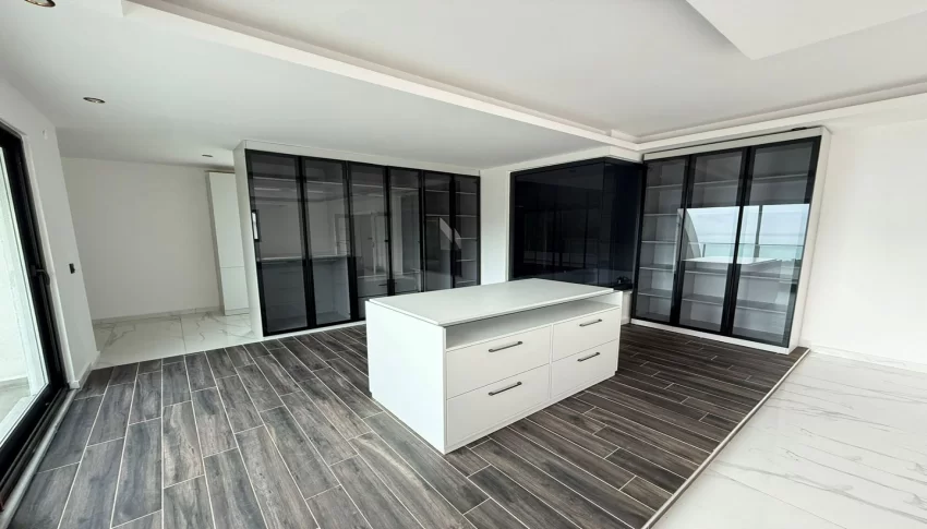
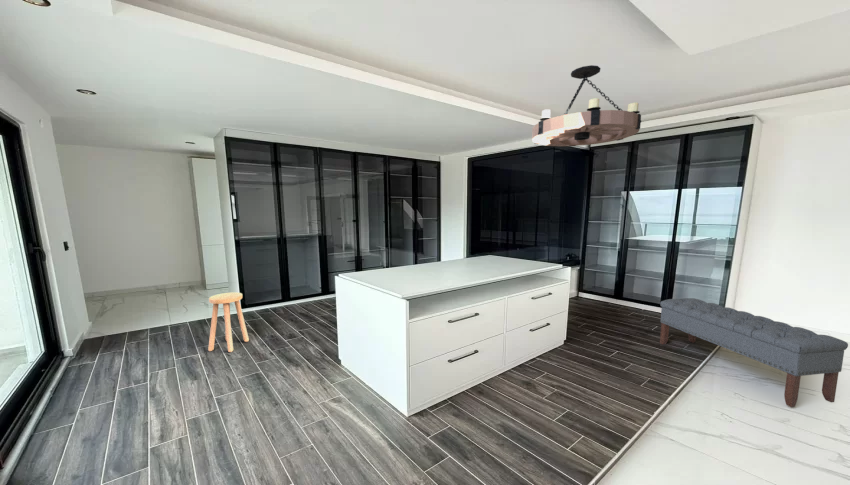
+ bench (734, 341)
+ stool (227, 321)
+ chandelier (587, 109)
